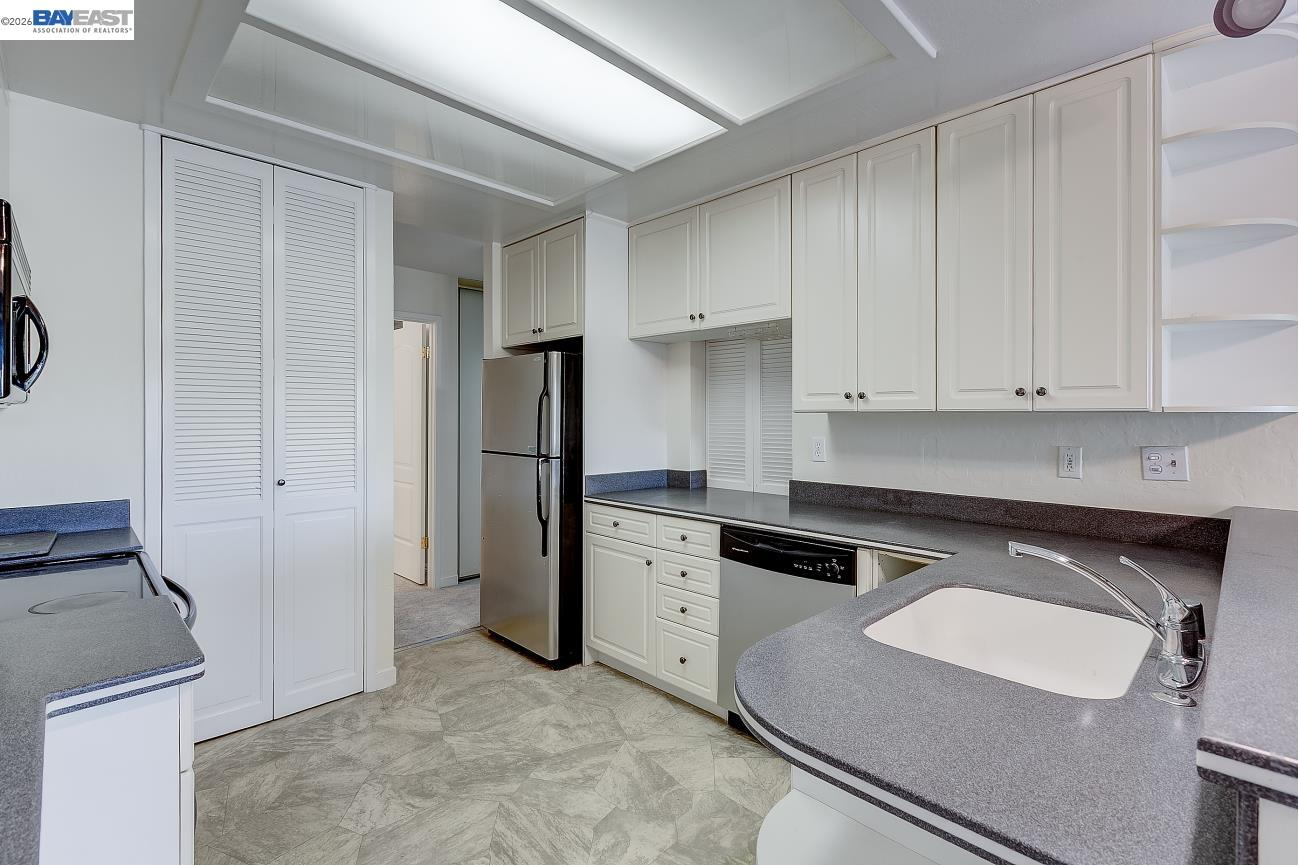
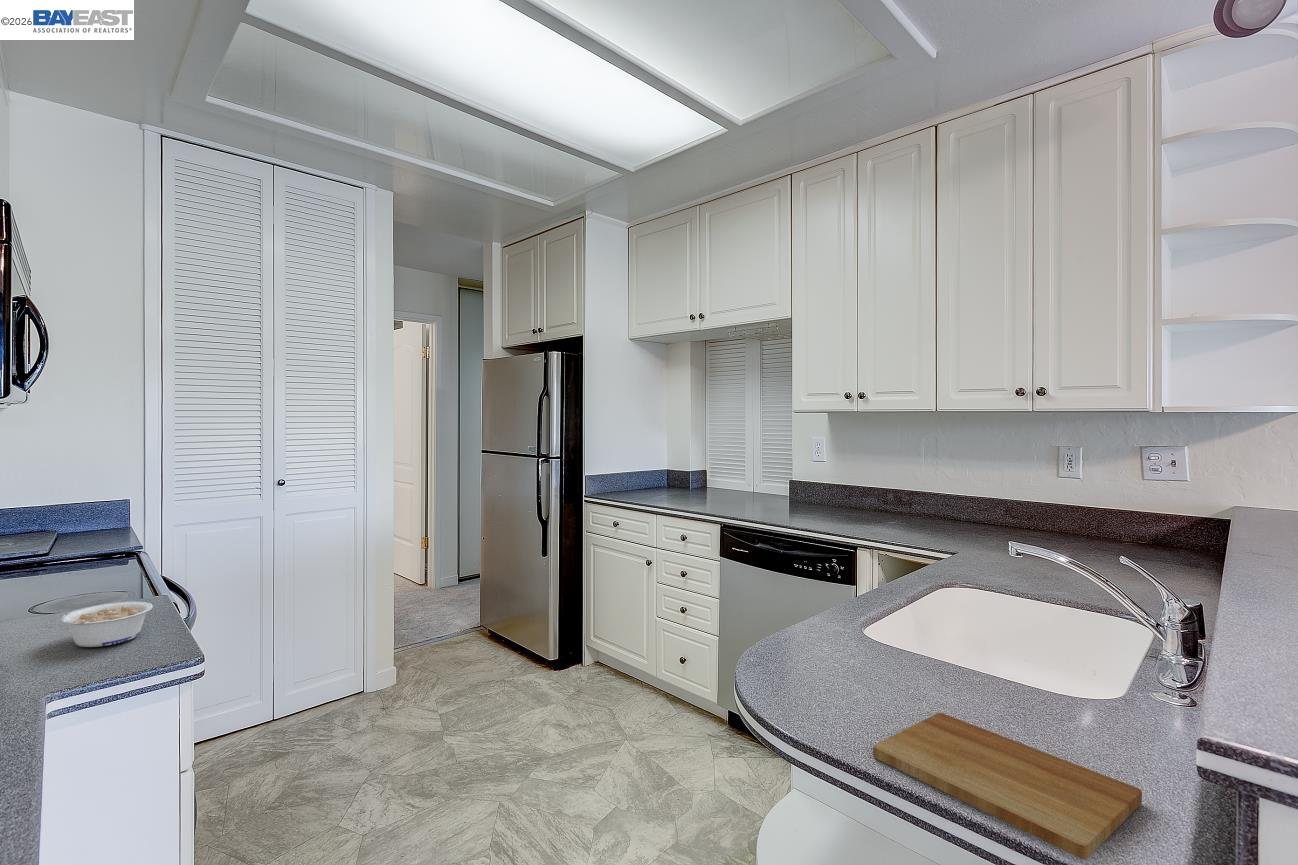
+ cutting board (998, 772)
+ legume (108, 623)
